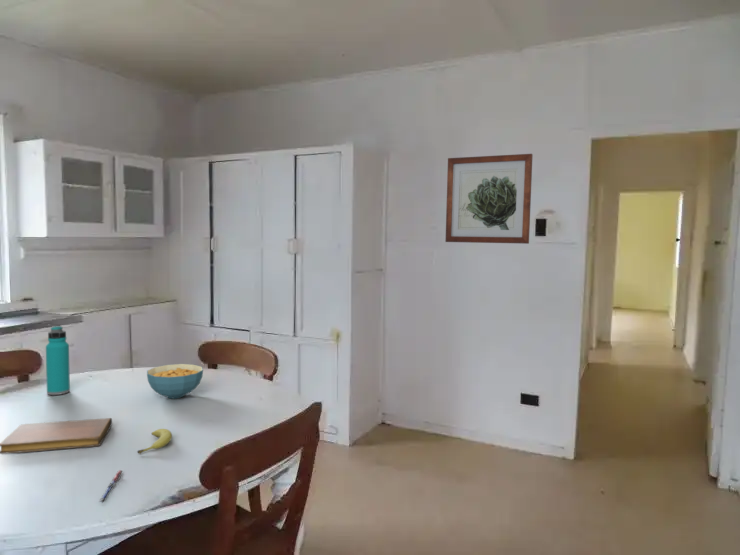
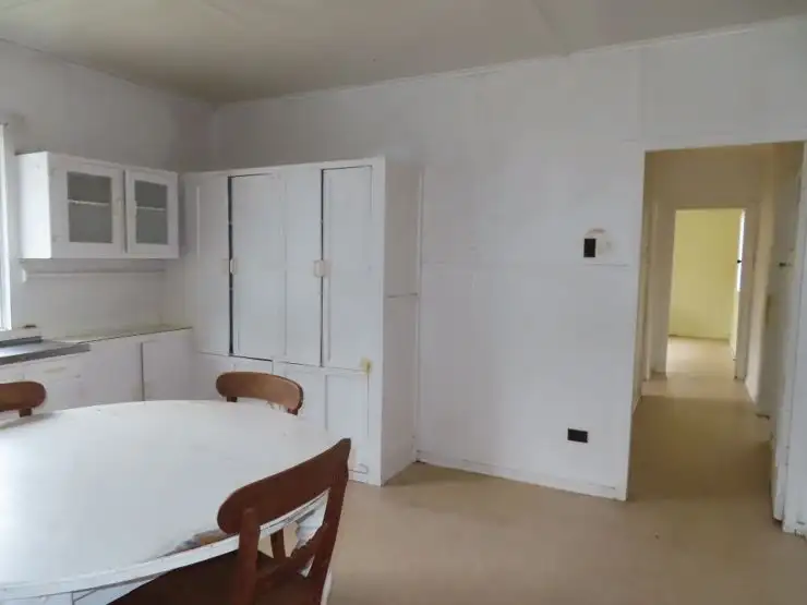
- wall art (487, 199)
- cereal bowl (175, 383)
- water bottle (57, 359)
- pen (111, 484)
- notebook (59, 434)
- fruit (158, 439)
